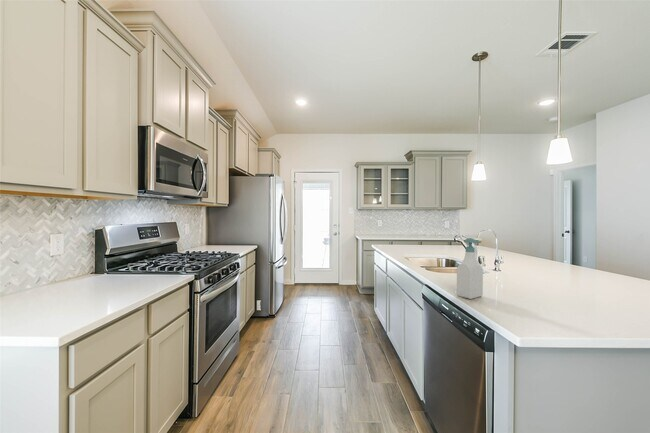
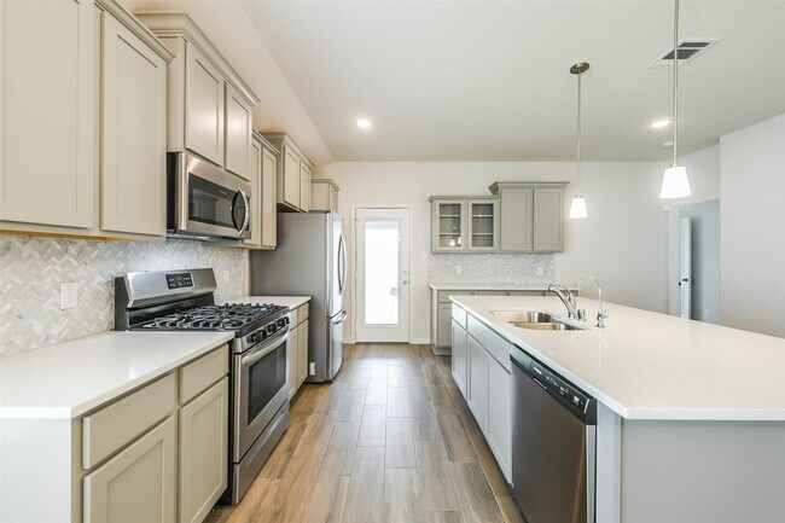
- soap bottle (471, 267)
